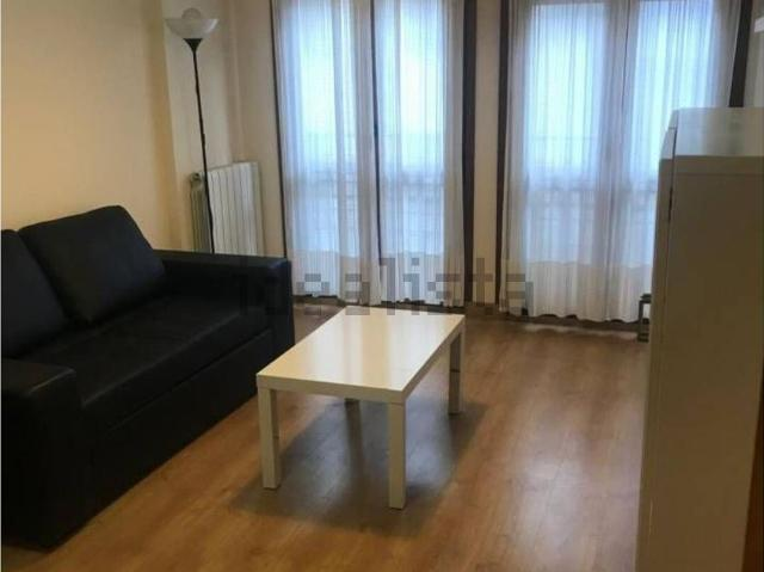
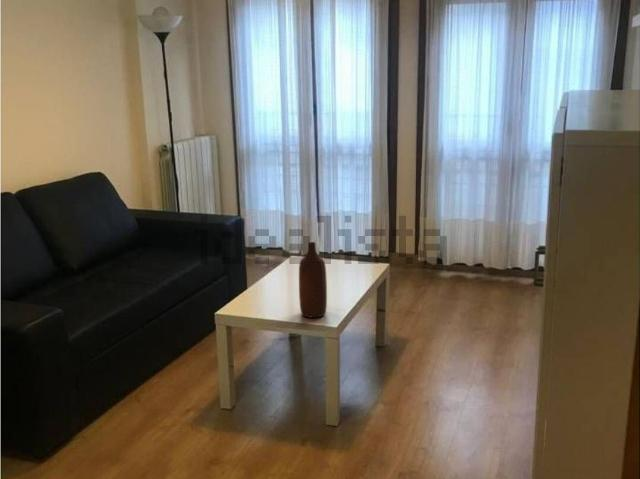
+ bottle (312, 278)
